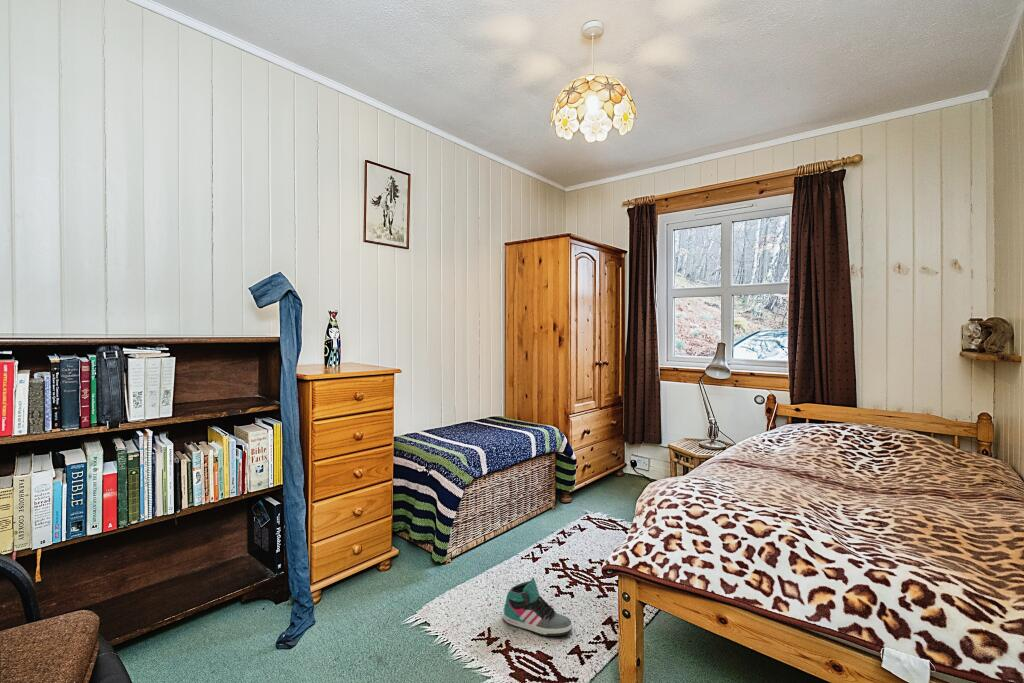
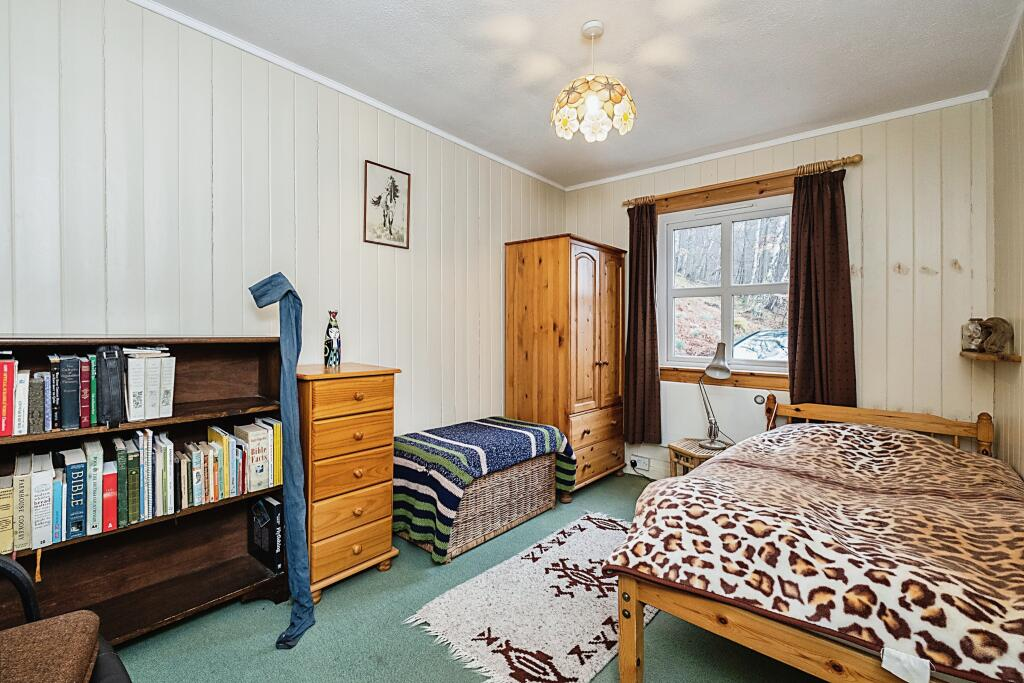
- sneaker (537, 603)
